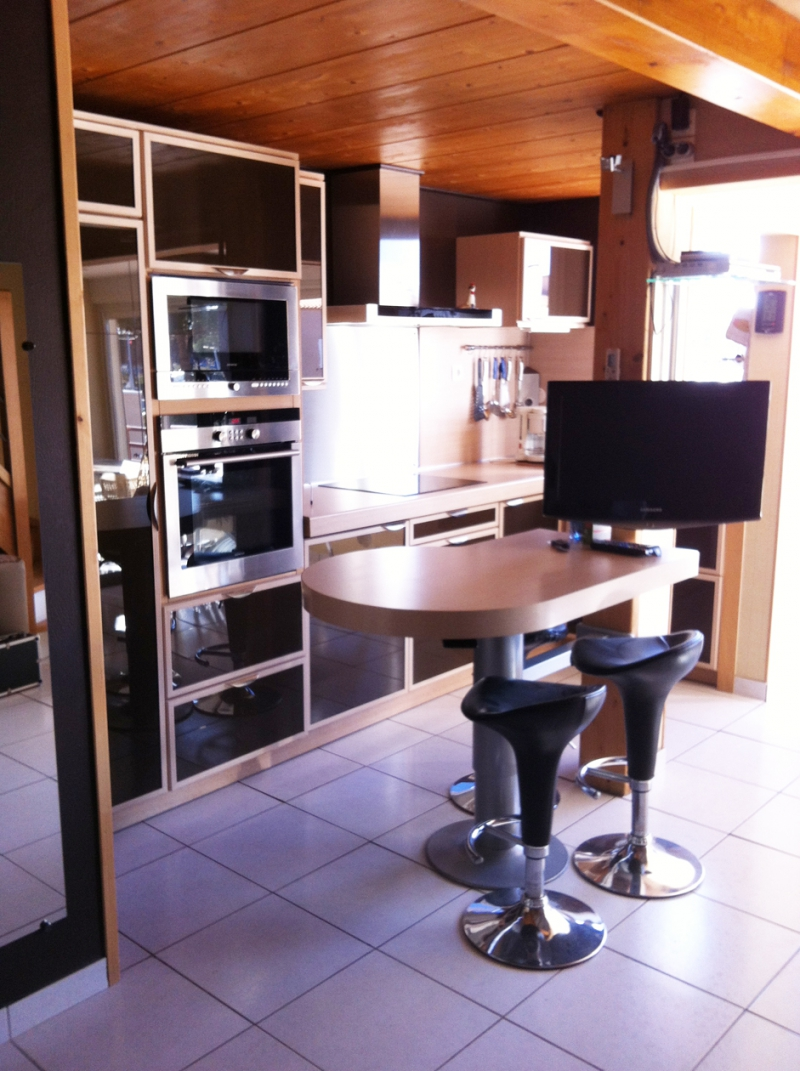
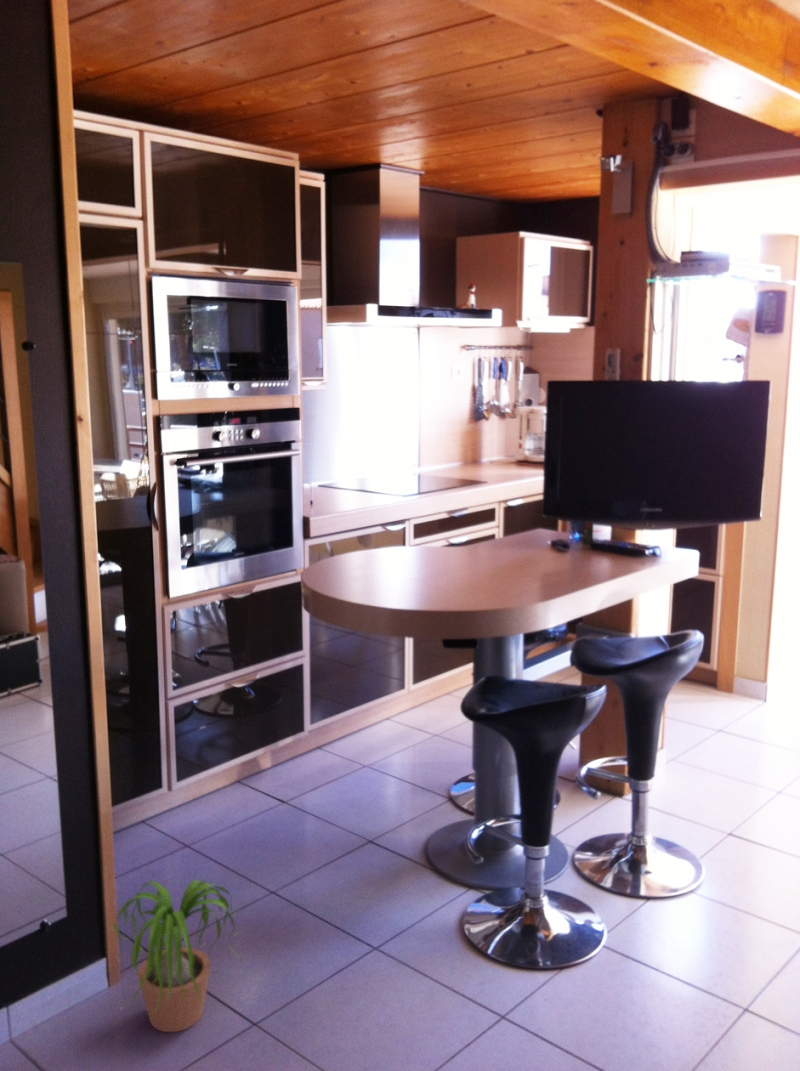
+ potted plant (172, 946)
